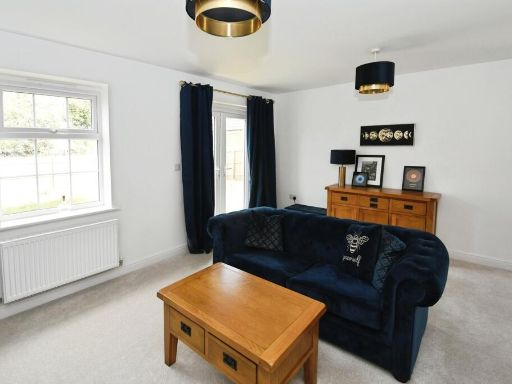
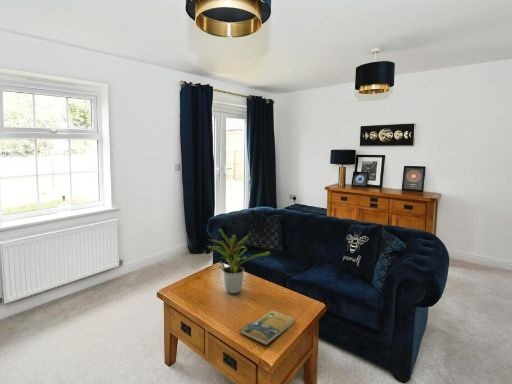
+ booklet (268, 325)
+ potted plant (232, 260)
